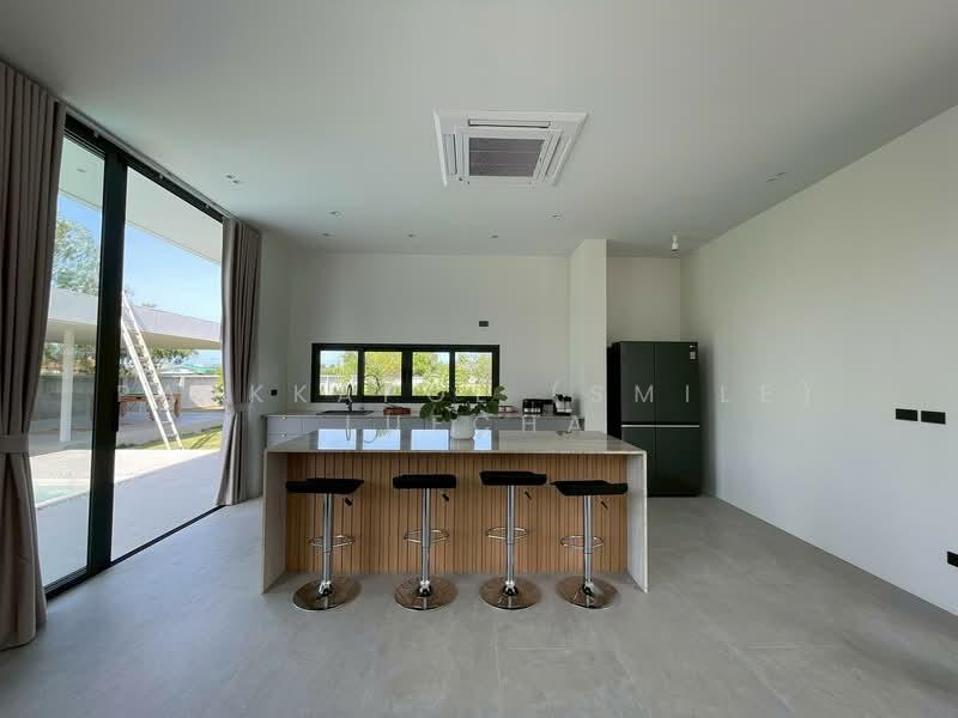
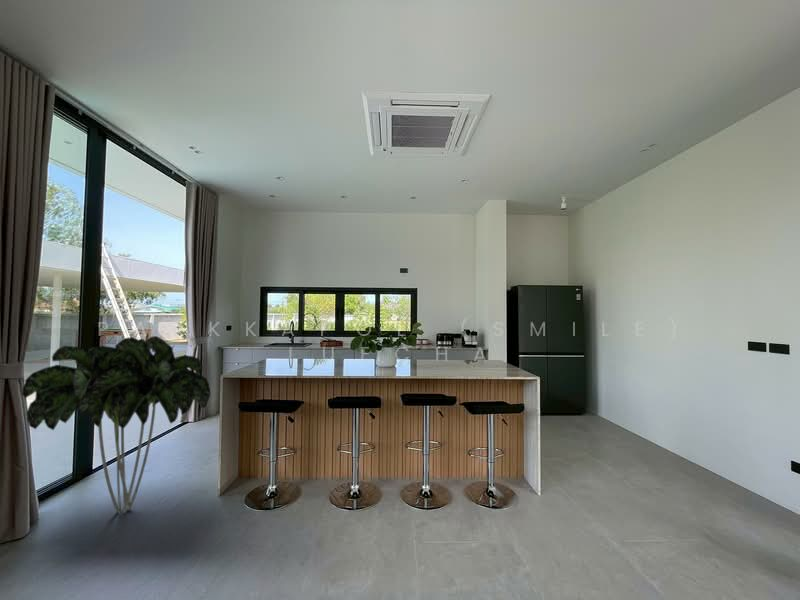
+ indoor plant (127, 423)
